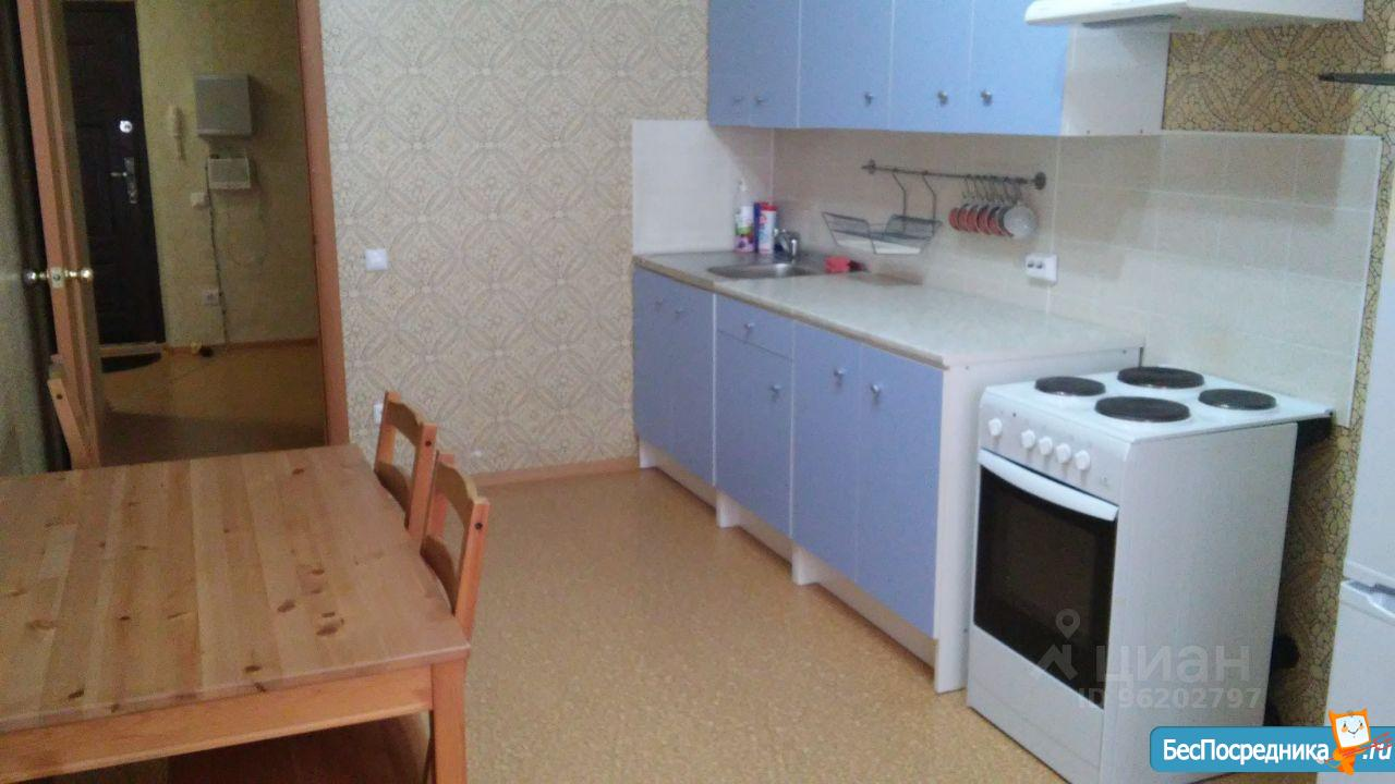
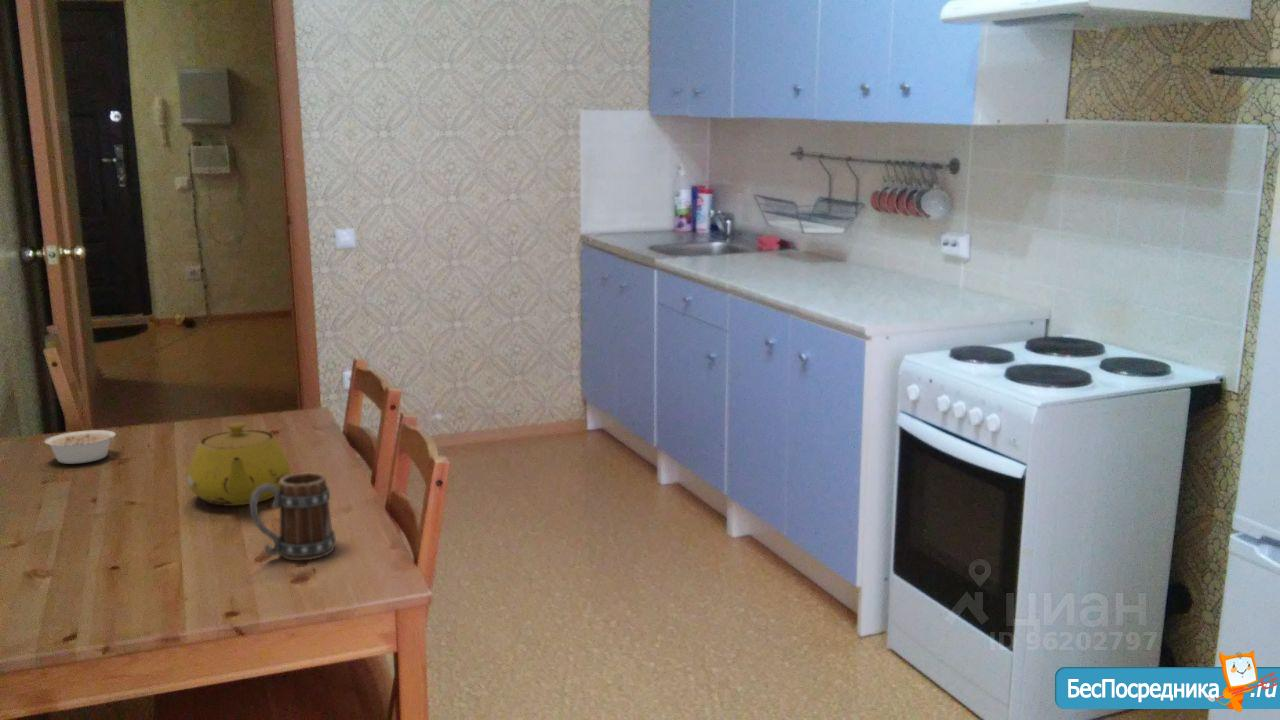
+ mug (293, 517)
+ legume (84, 445)
+ teapot (238, 461)
